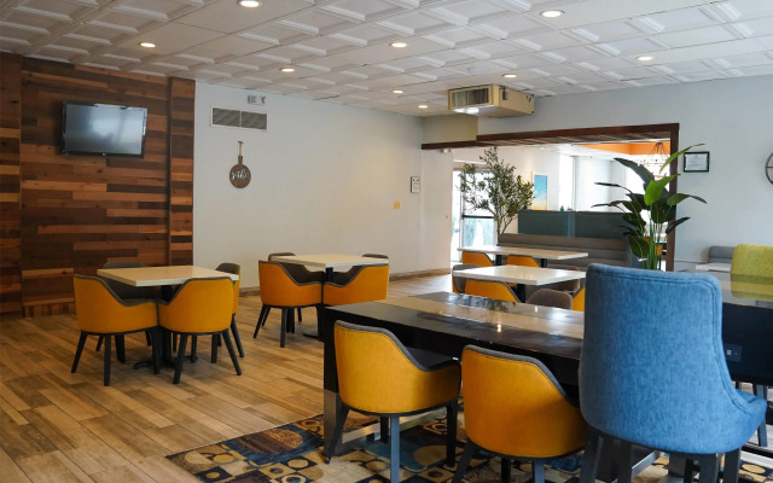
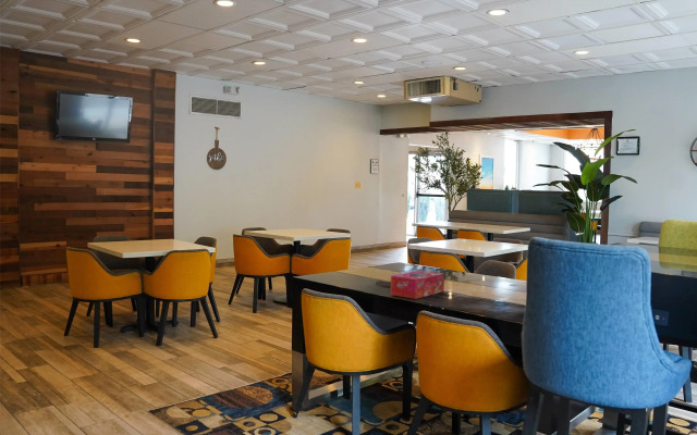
+ tissue box (417, 283)
